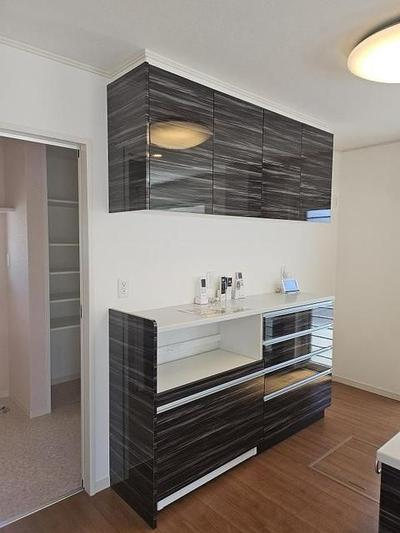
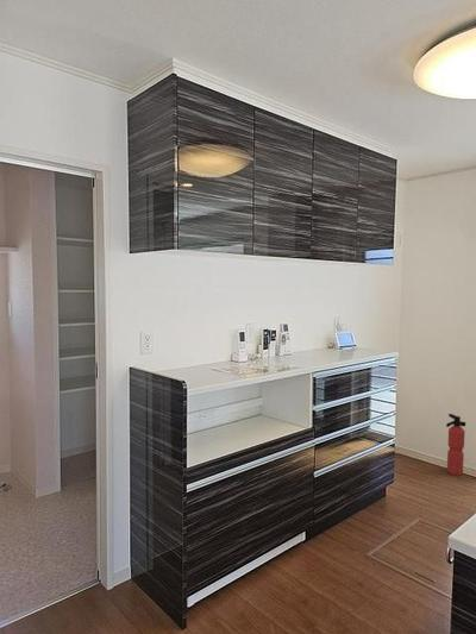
+ fire extinguisher (455, 444)
